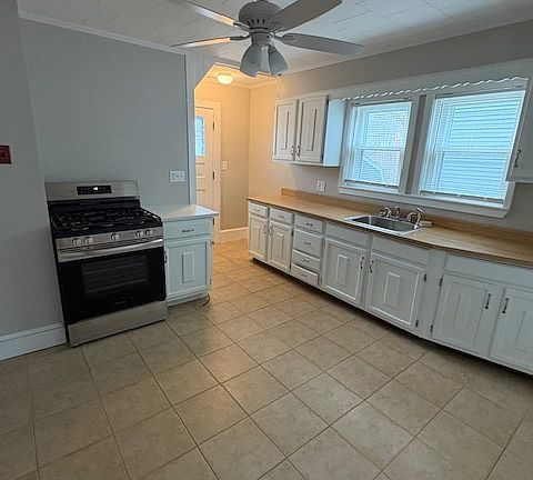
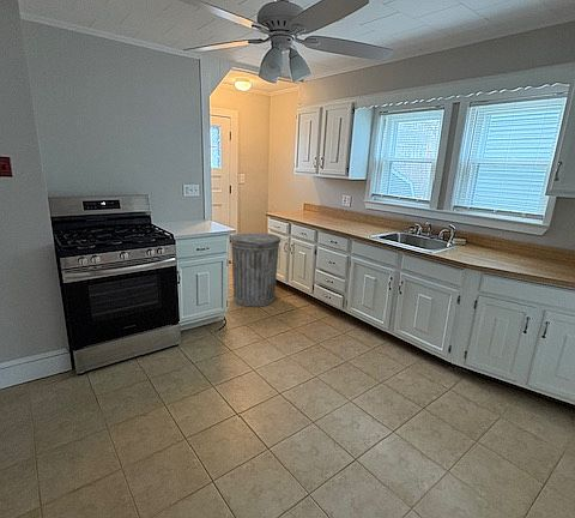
+ trash can (254, 267)
